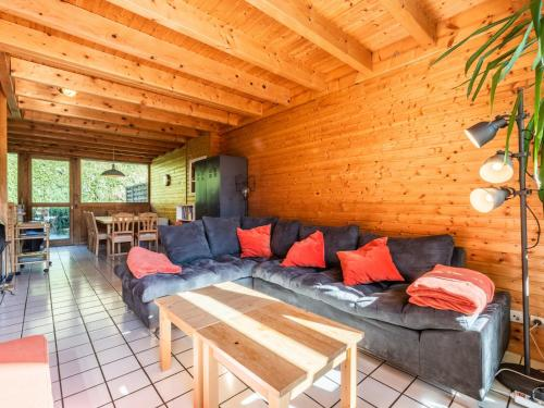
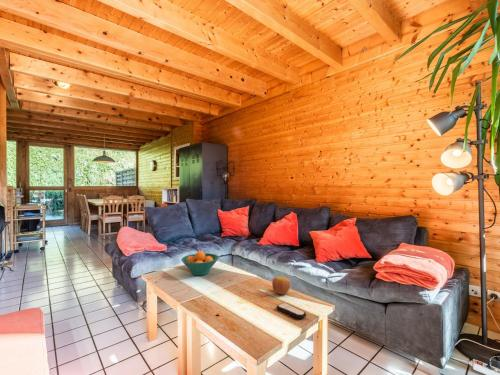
+ fruit bowl (200, 261)
+ apple (281, 284)
+ remote control (291, 310)
